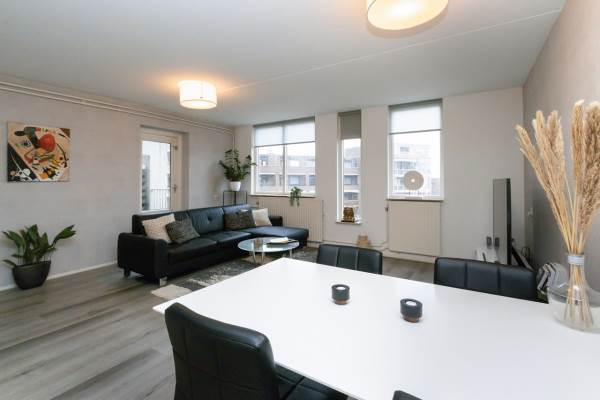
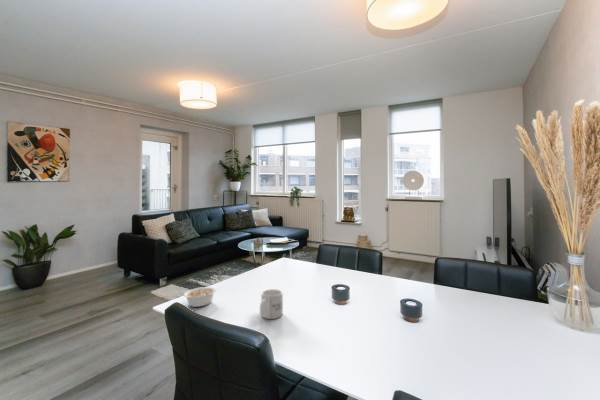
+ legume (201, 295)
+ mug (269, 305)
